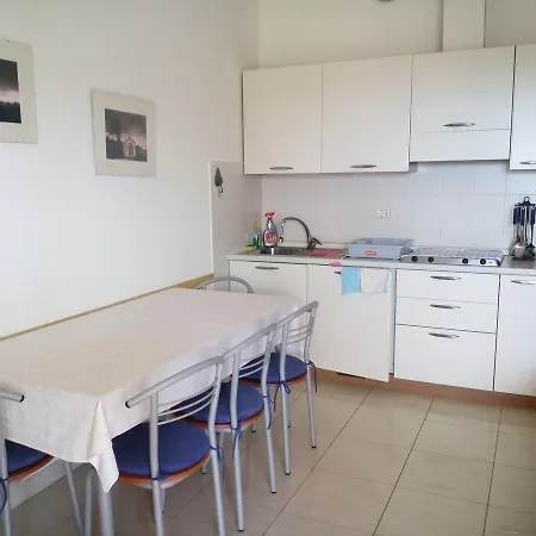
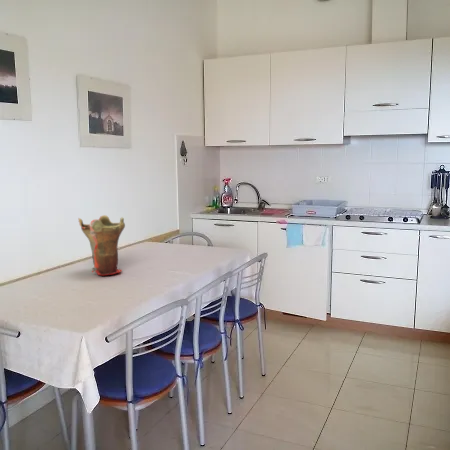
+ vase (102, 245)
